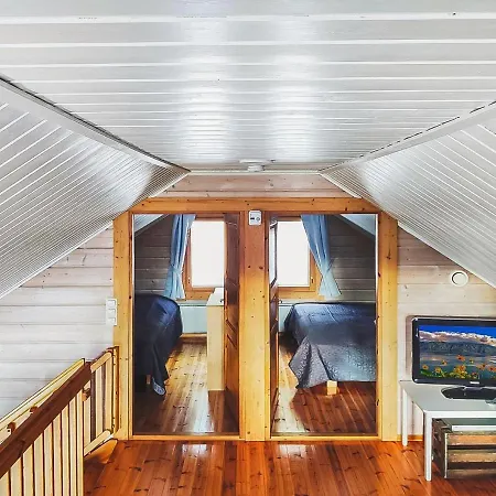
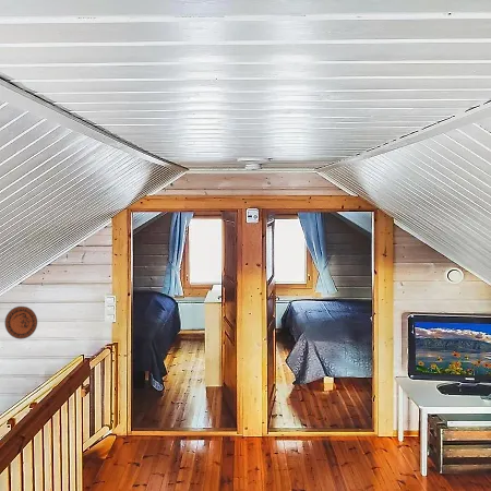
+ decorative plate (21, 322)
